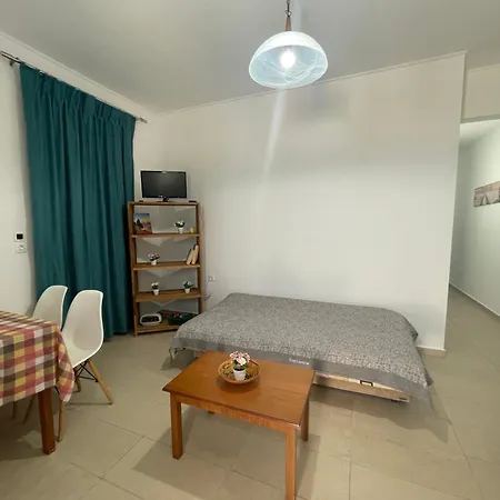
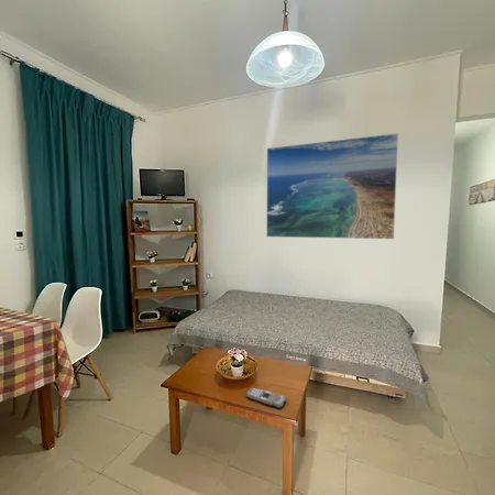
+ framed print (326, 190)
+ remote control (265, 397)
